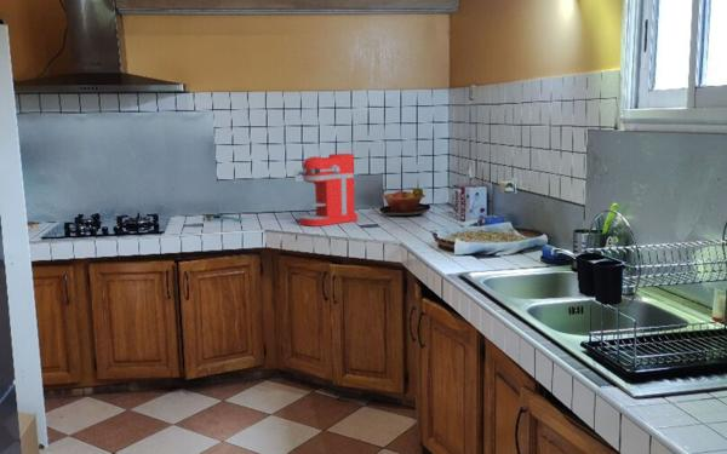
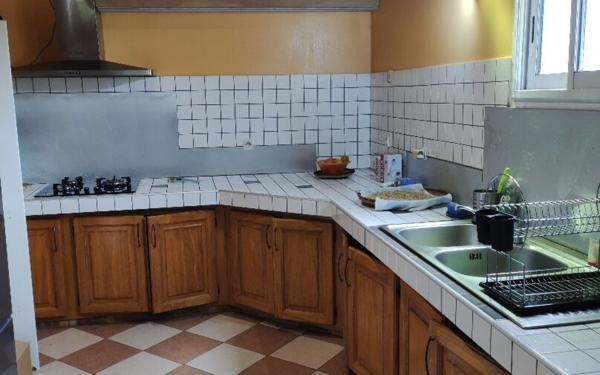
- coffee maker (327, 189)
